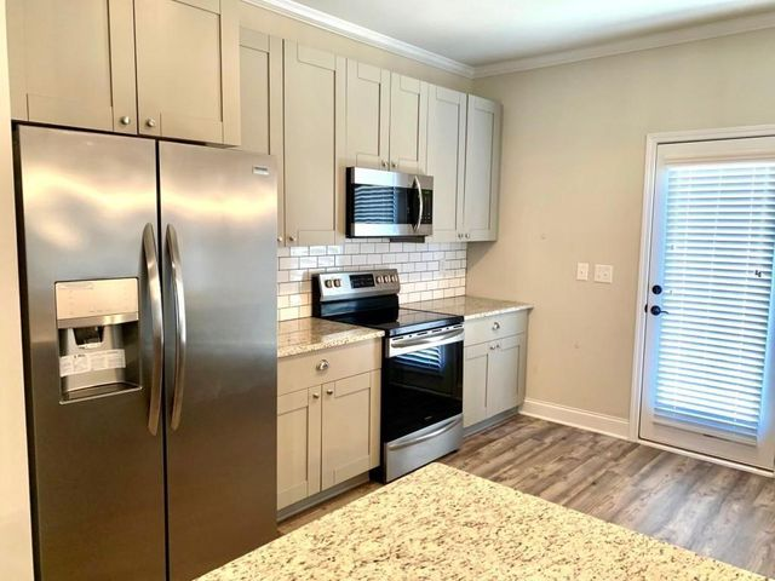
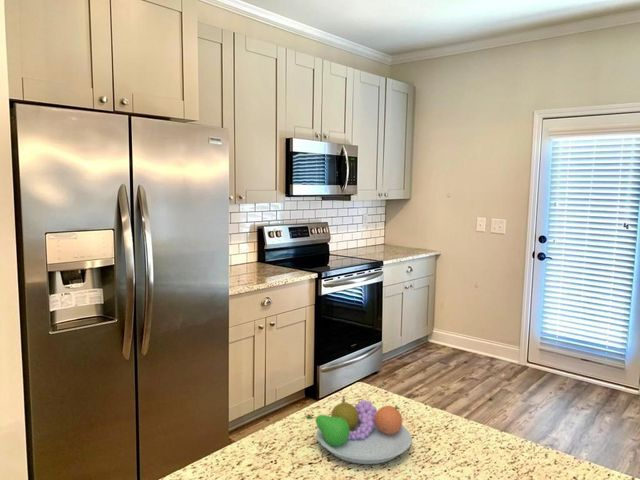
+ fruit bowl (359, 424)
